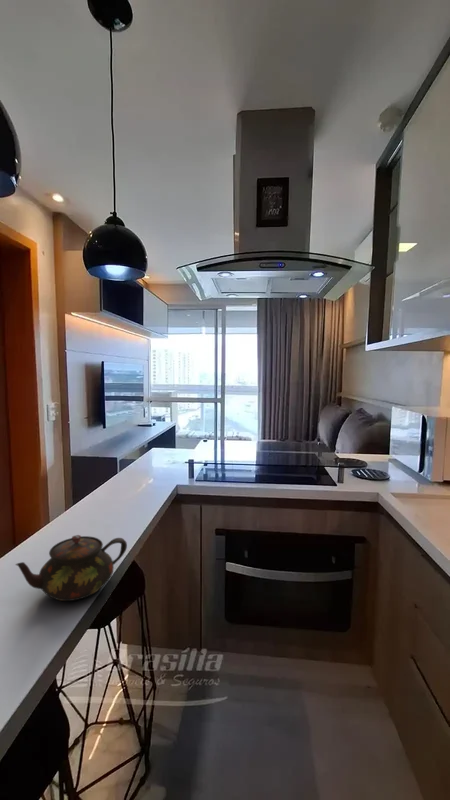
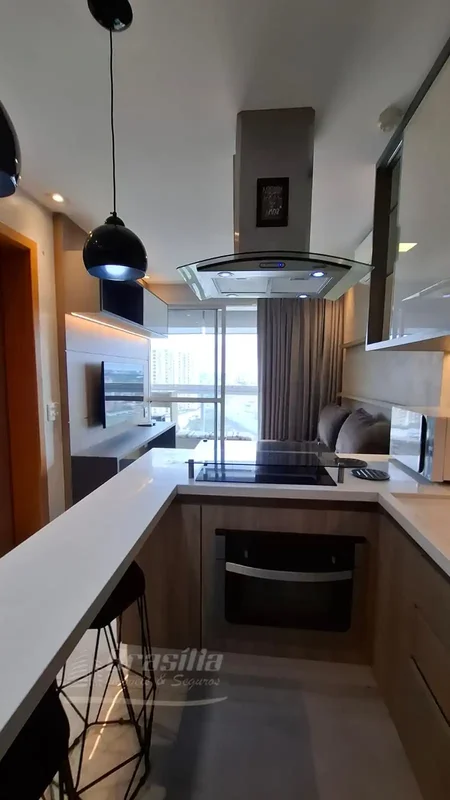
- teapot (75, 562)
